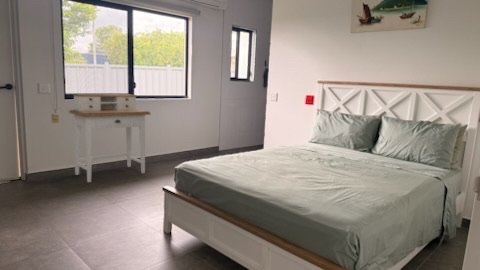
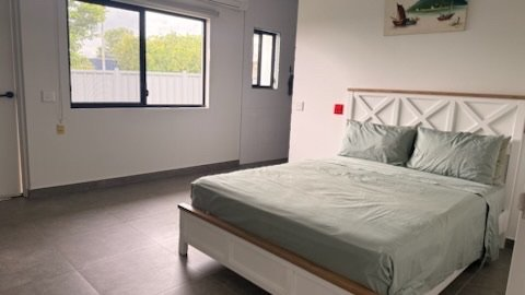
- desk (111, 127)
